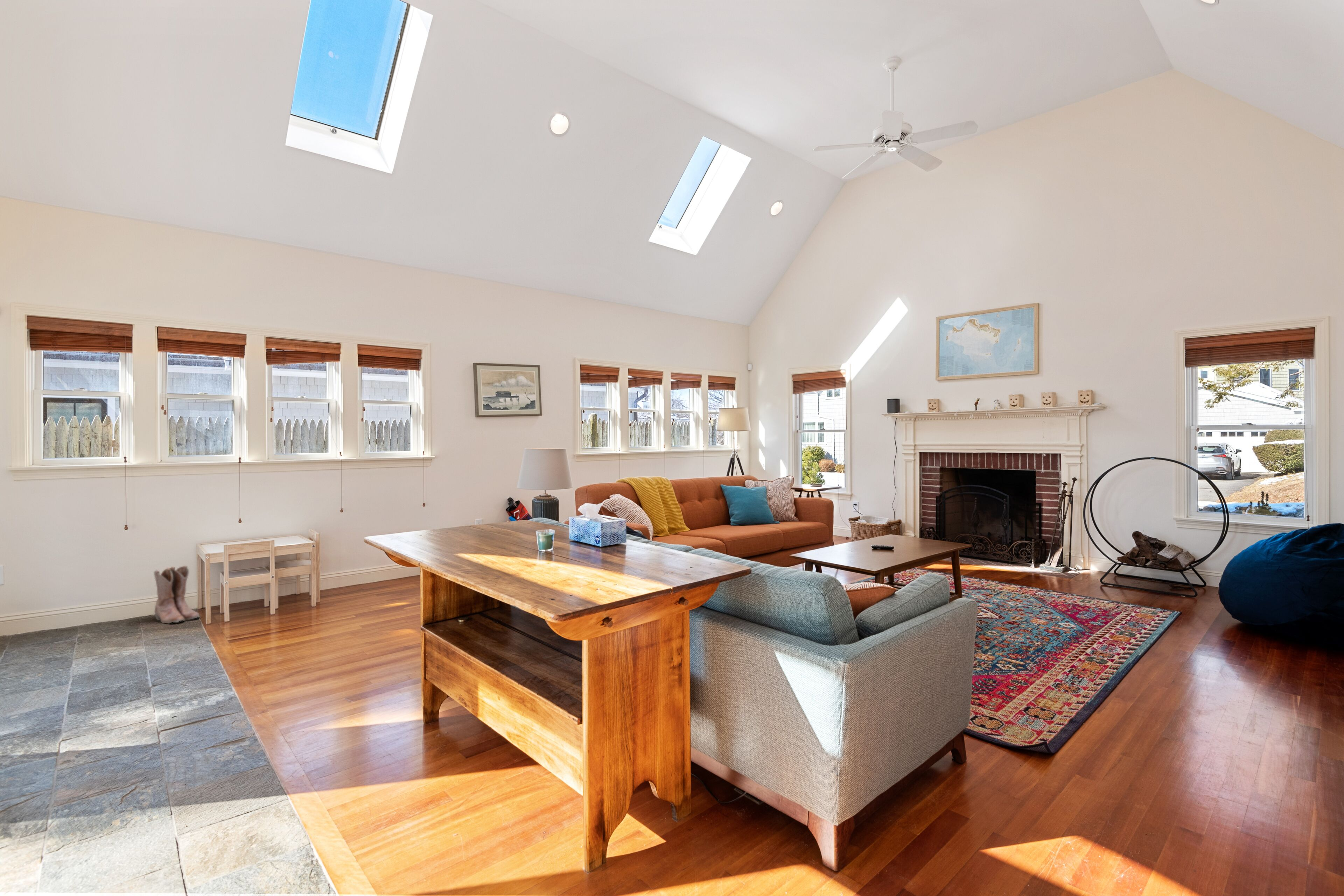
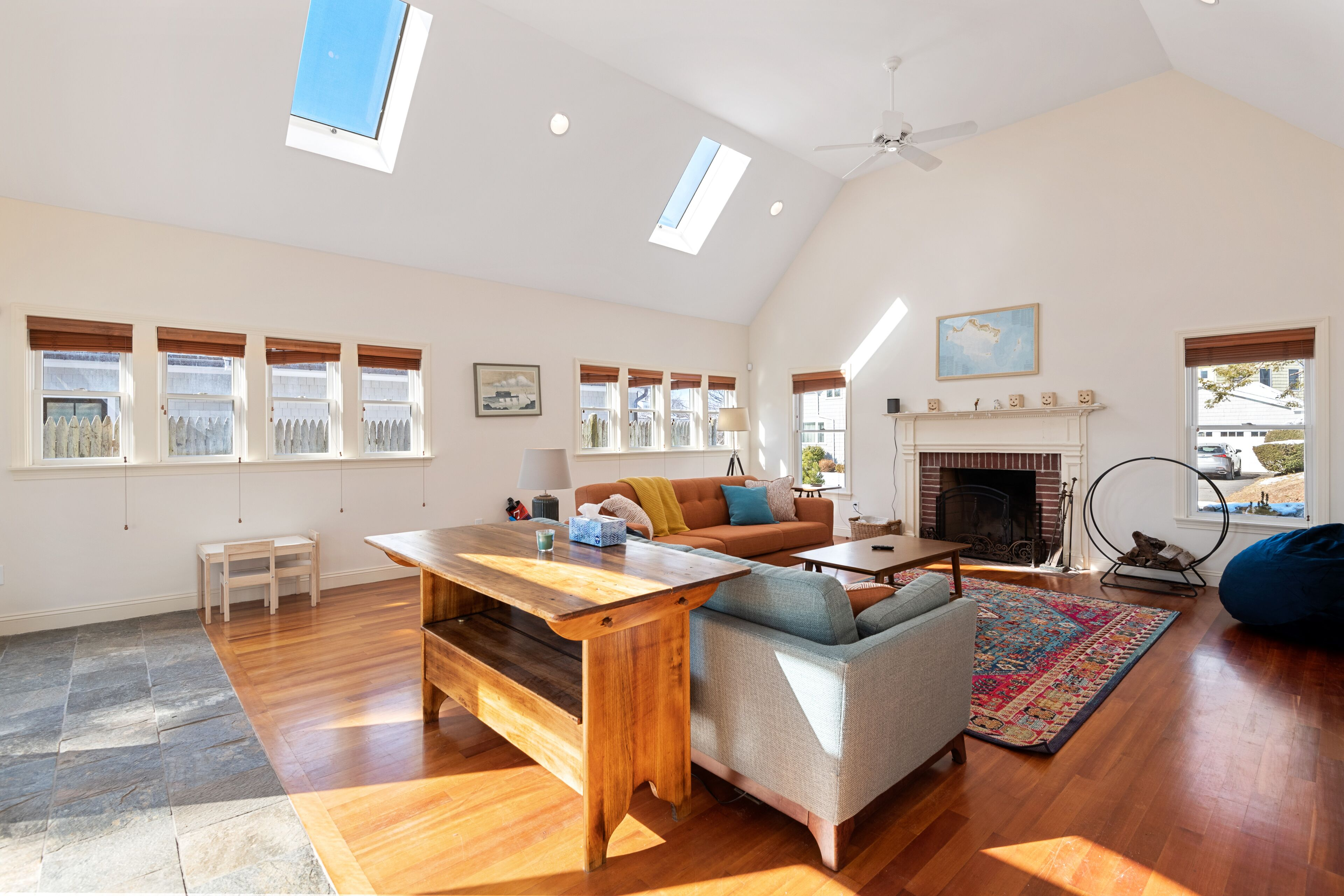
- boots (177, 593)
